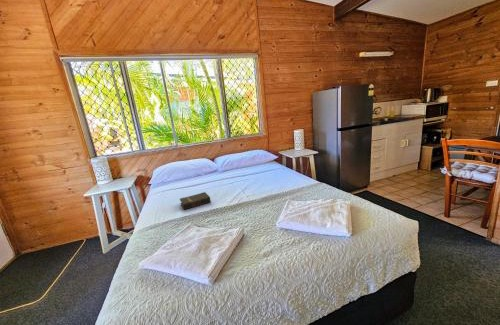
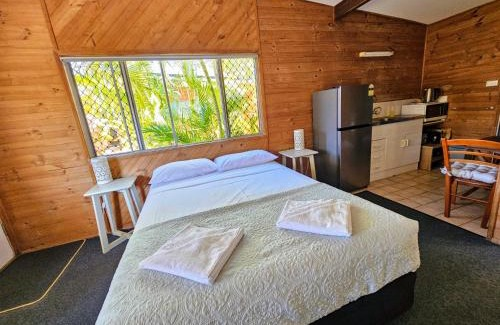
- hardback book (195, 200)
